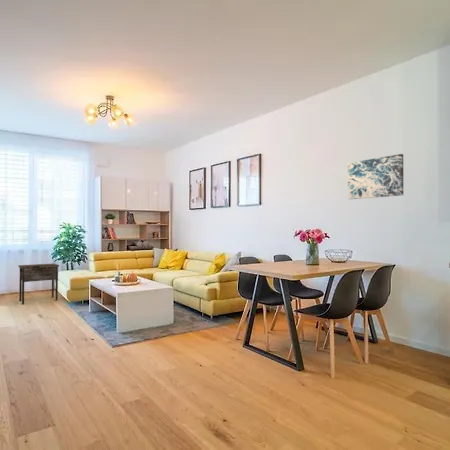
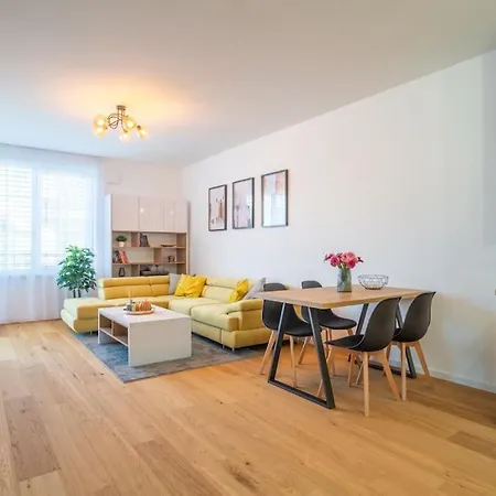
- wall art (373, 178)
- side table (38, 280)
